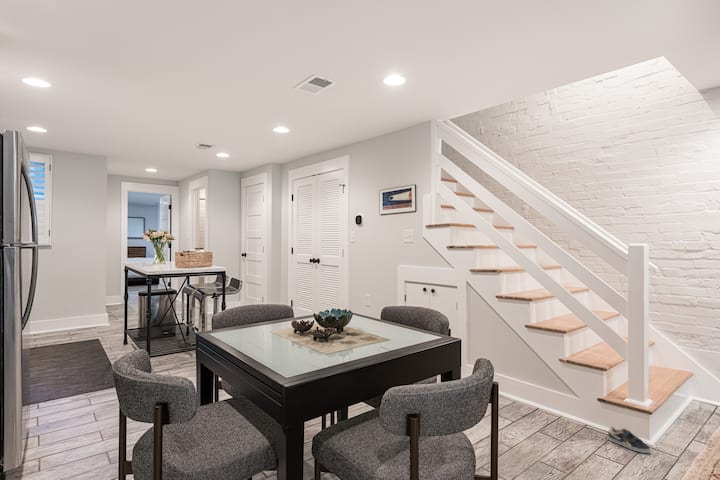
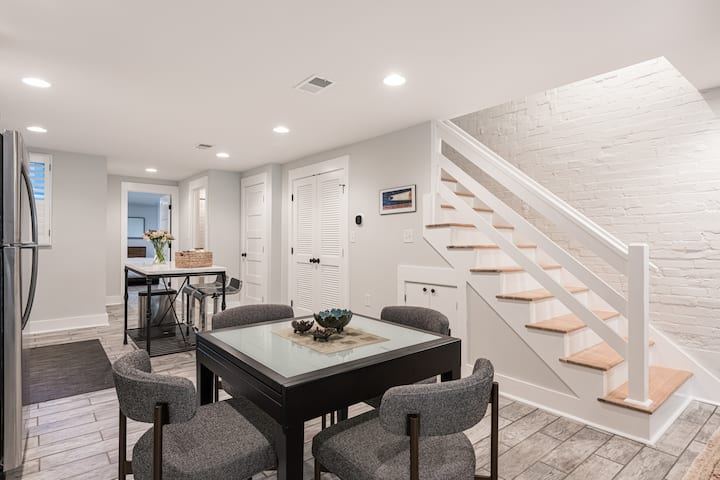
- sneaker (628, 438)
